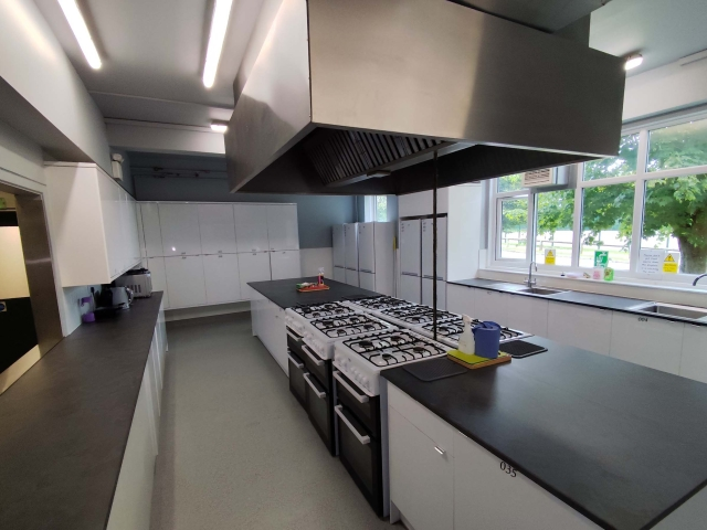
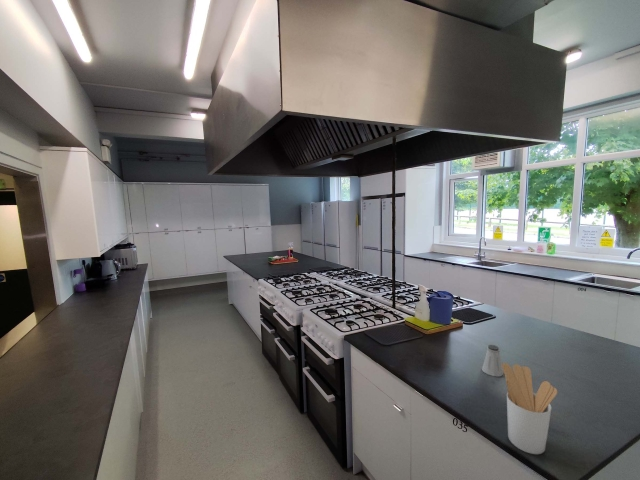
+ saltshaker (493, 359)
+ utensil holder (523, 404)
